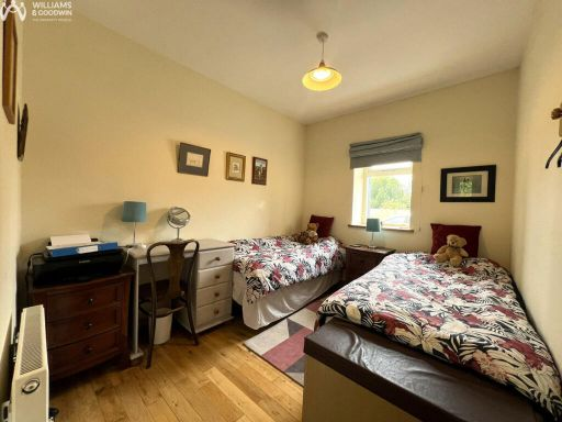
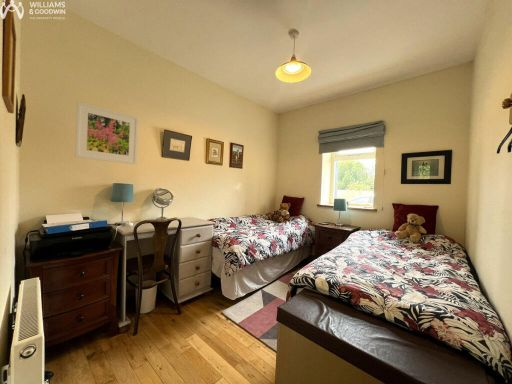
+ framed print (109, 135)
